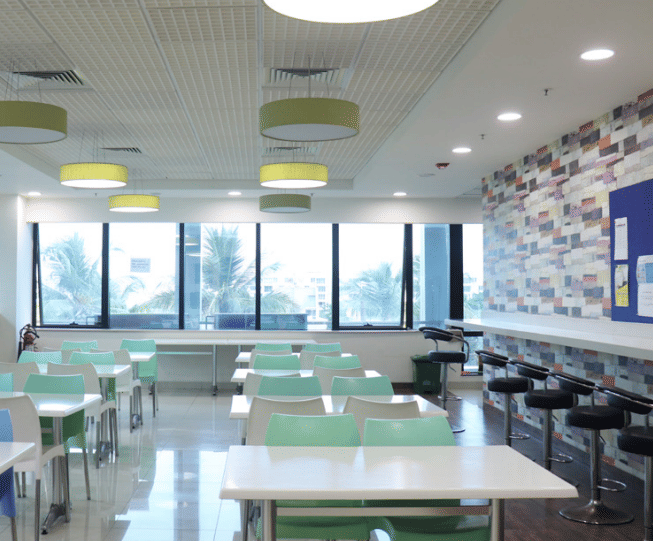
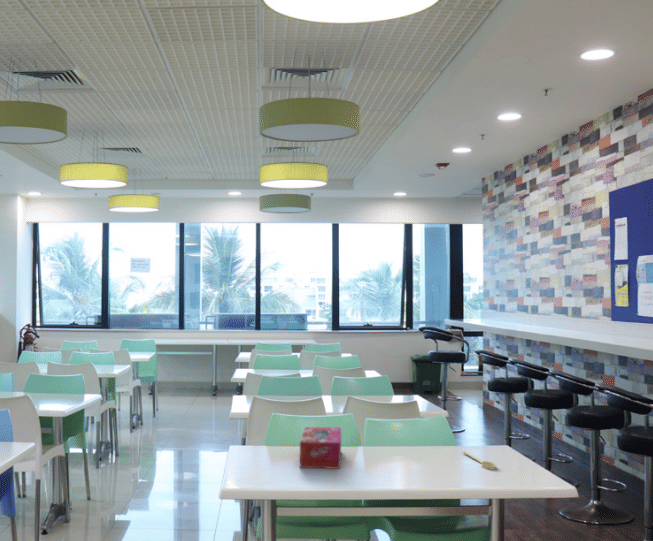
+ spoon (477, 459)
+ tissue box (321, 446)
